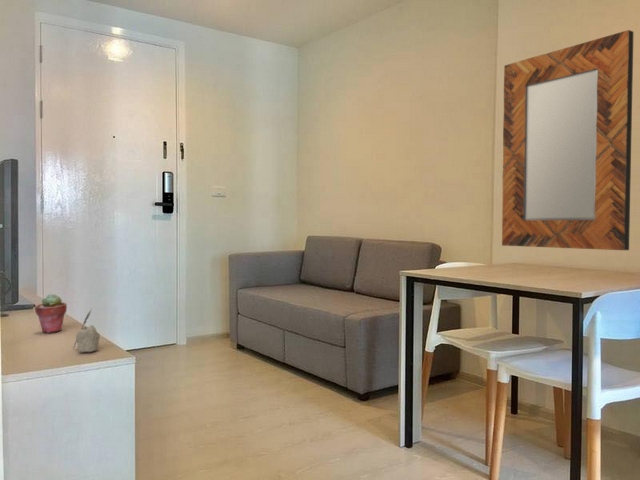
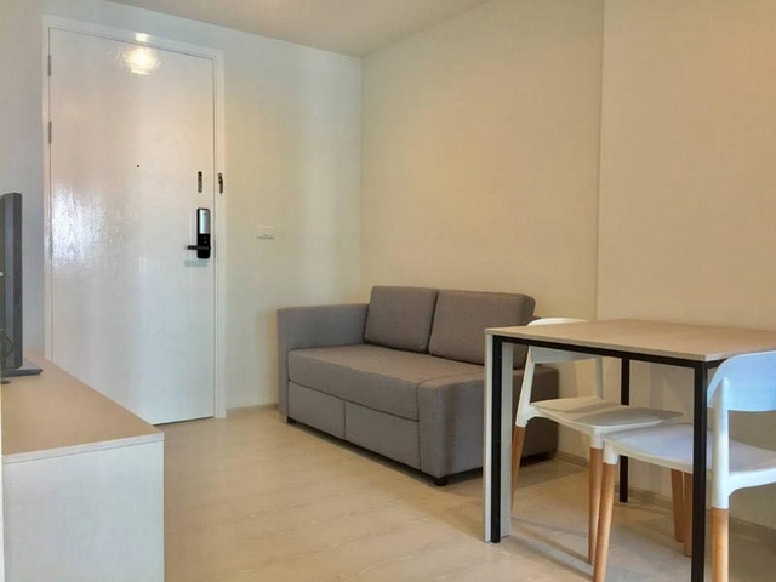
- potted succulent (51, 312)
- home mirror (560, 149)
- candle (86, 329)
